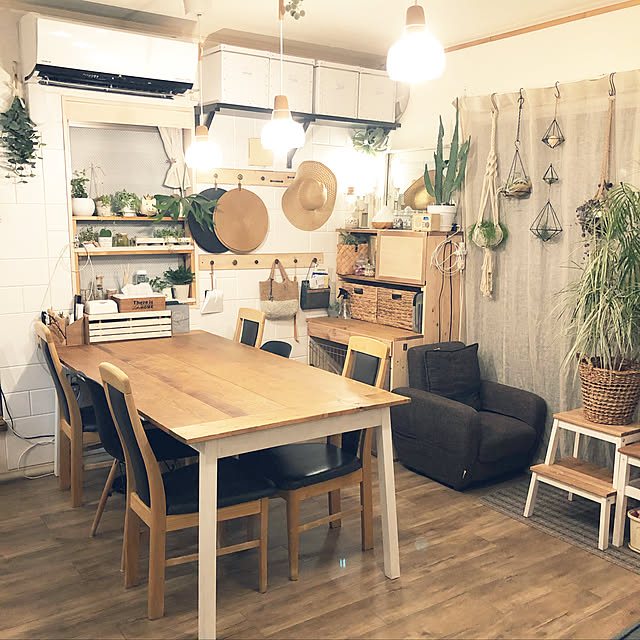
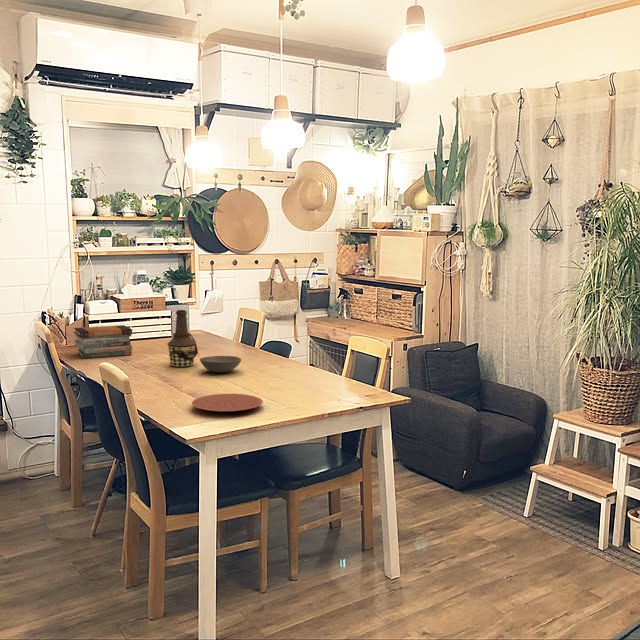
+ plate (227, 404)
+ soup bowl (220, 364)
+ bottle (183, 337)
+ book stack (103, 341)
